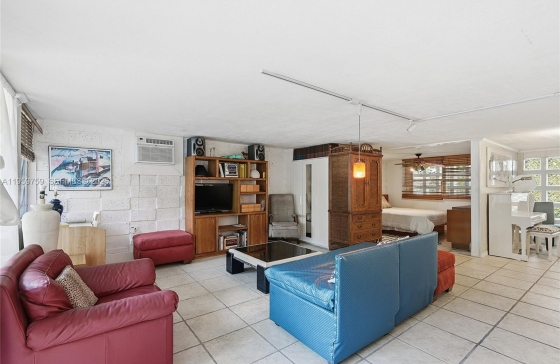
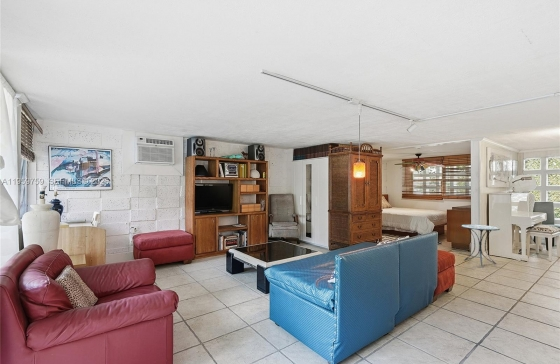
+ side table (480, 244)
